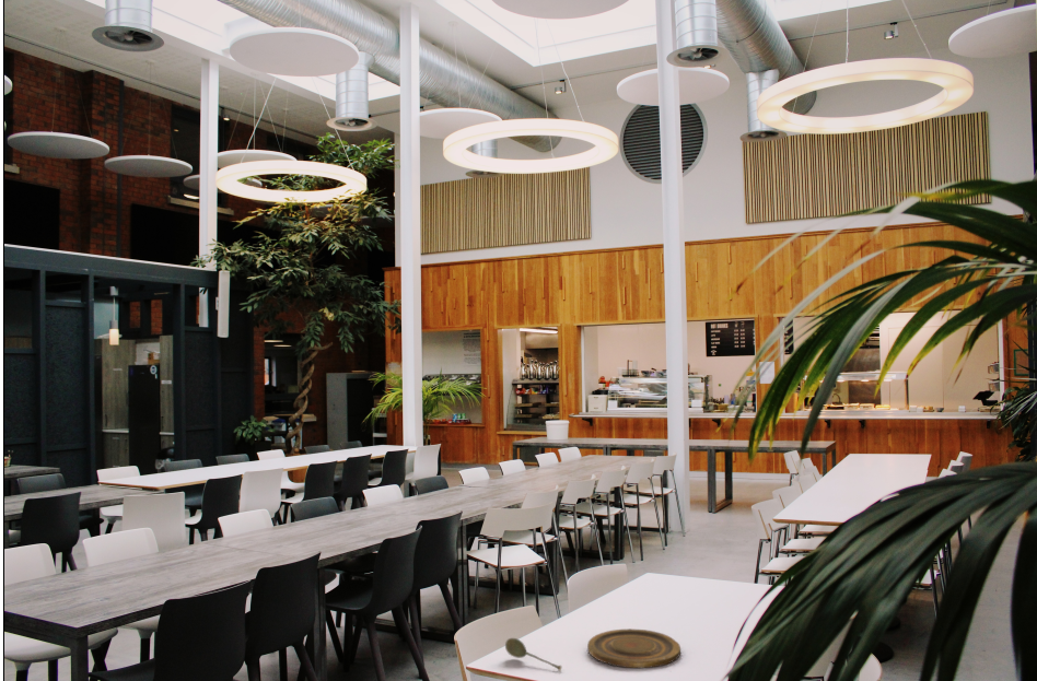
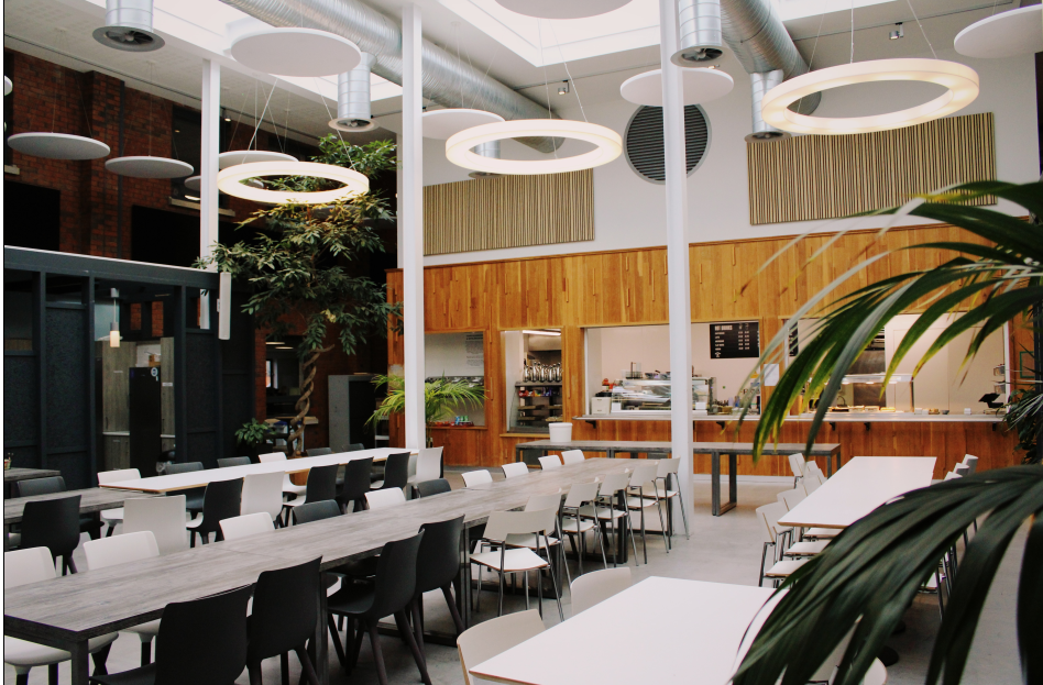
- plate (633, 647)
- soupspoon (533, 655)
